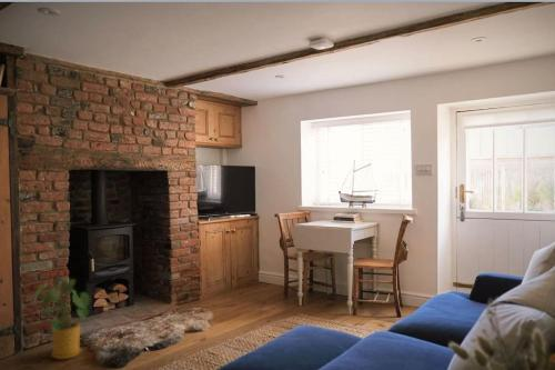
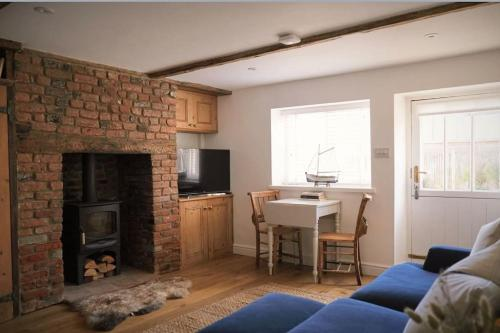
- house plant (62, 319)
